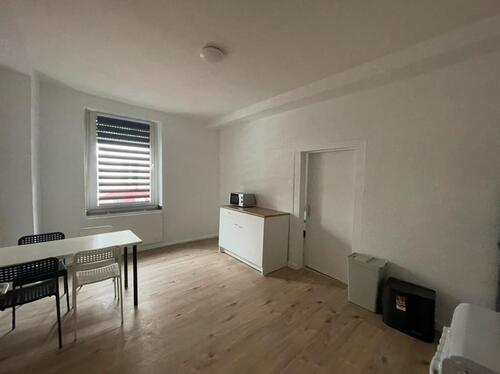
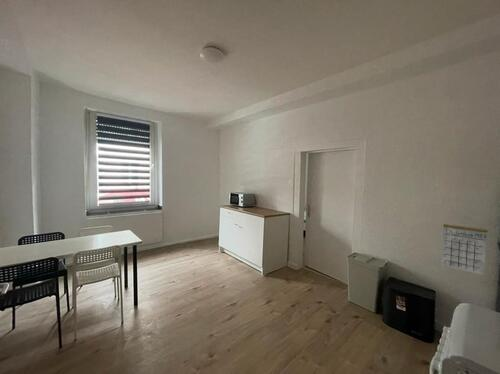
+ calendar (463, 243)
